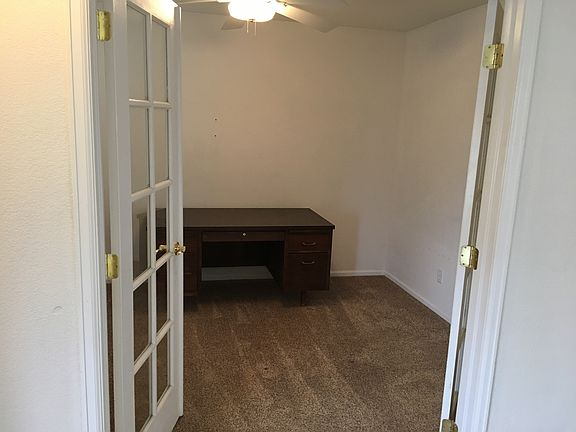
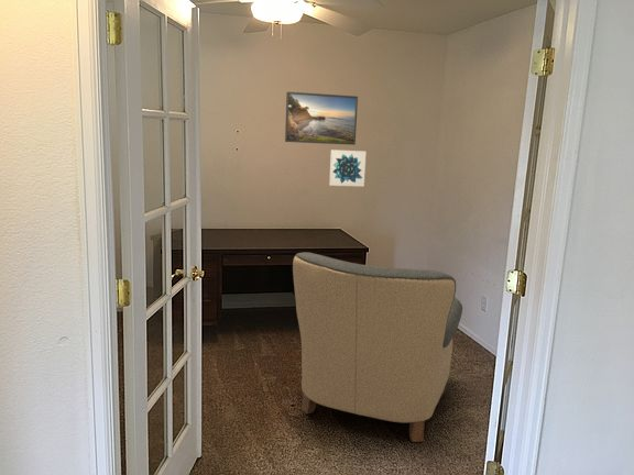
+ wall art (347, 168)
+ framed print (321, 119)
+ chair (380, 331)
